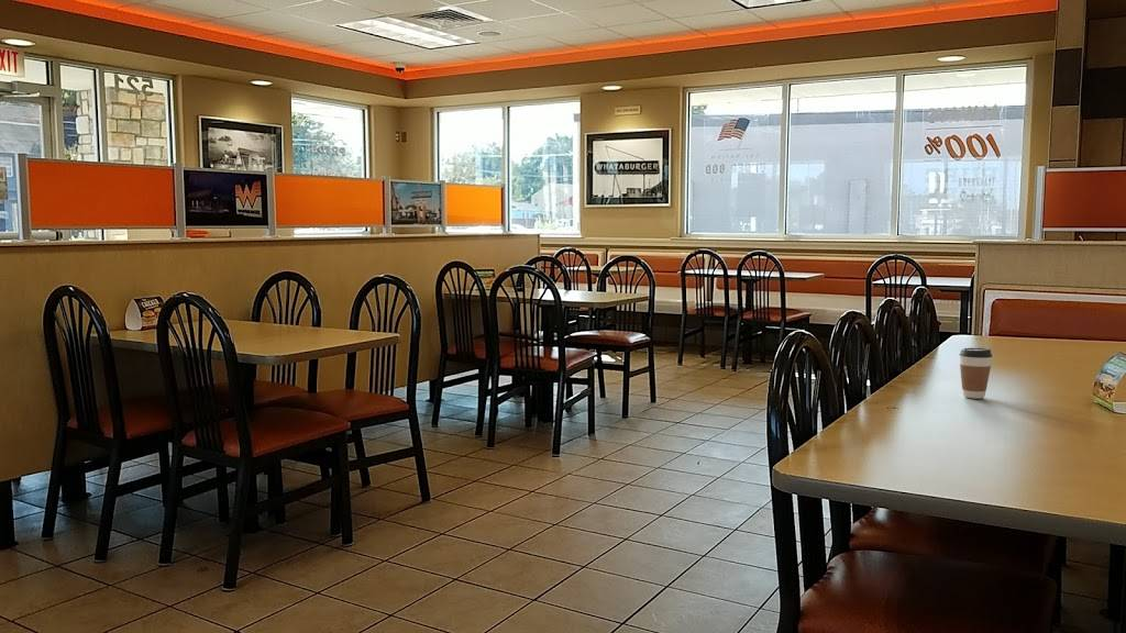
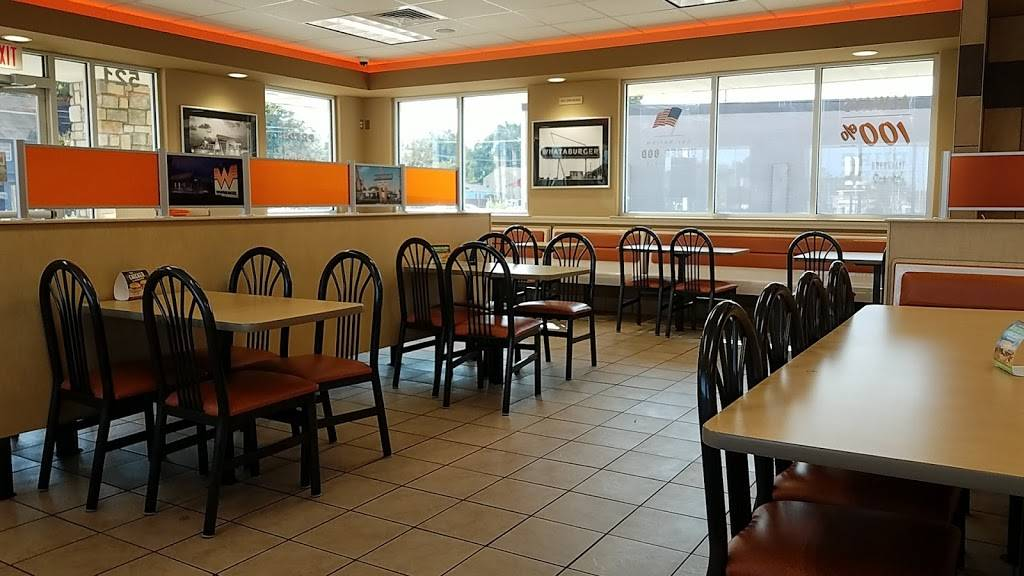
- coffee cup (974, 373)
